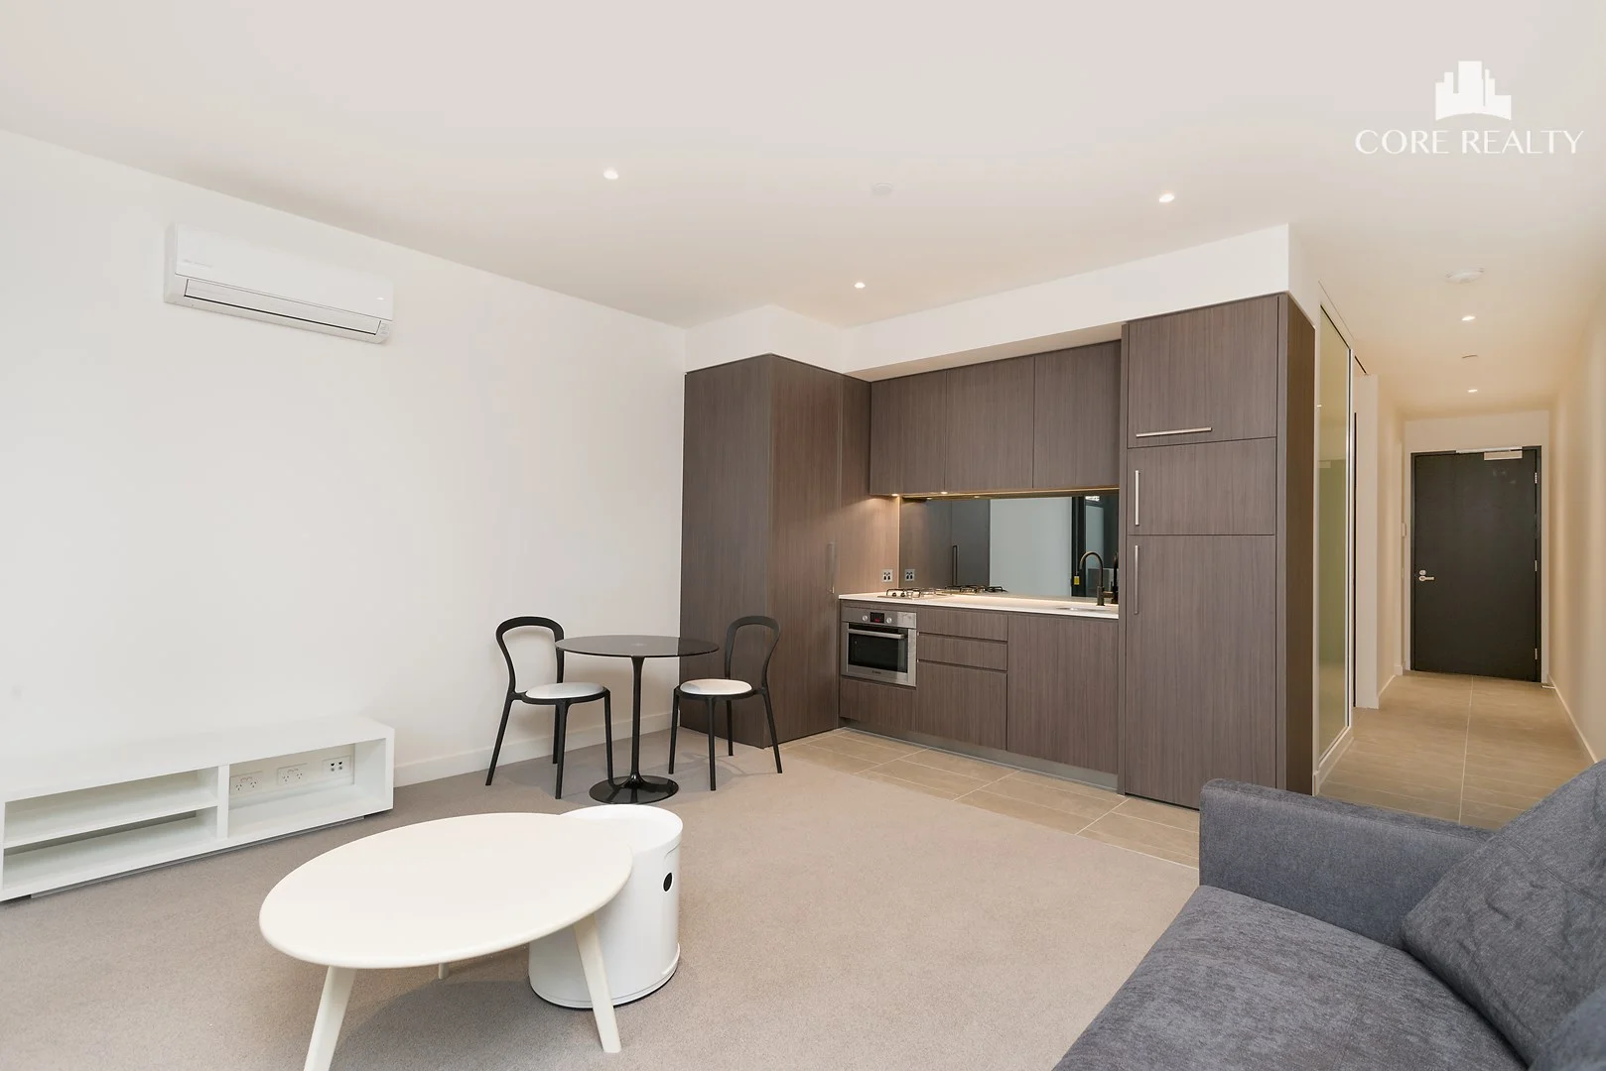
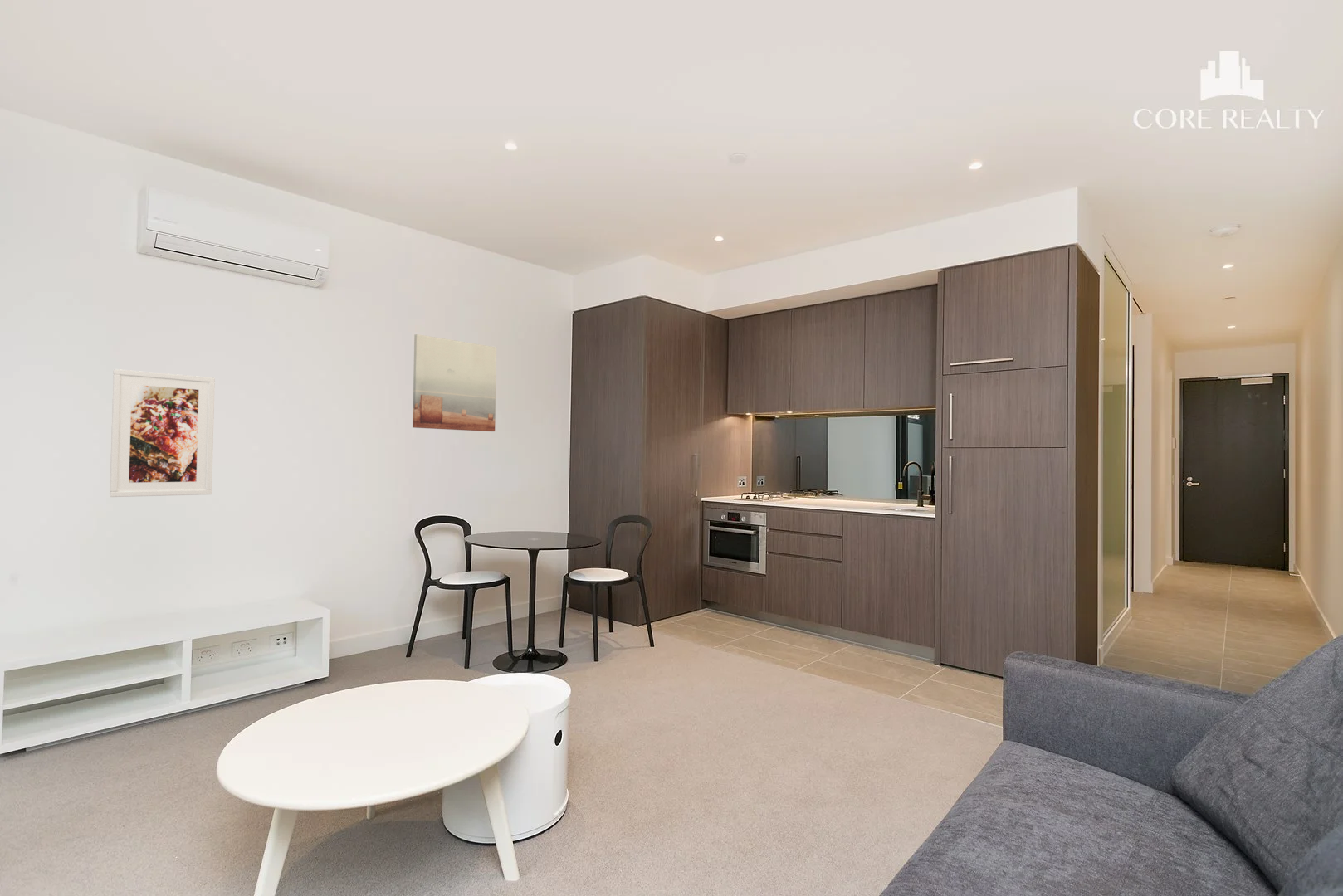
+ wall art (456, 385)
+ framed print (164, 434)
